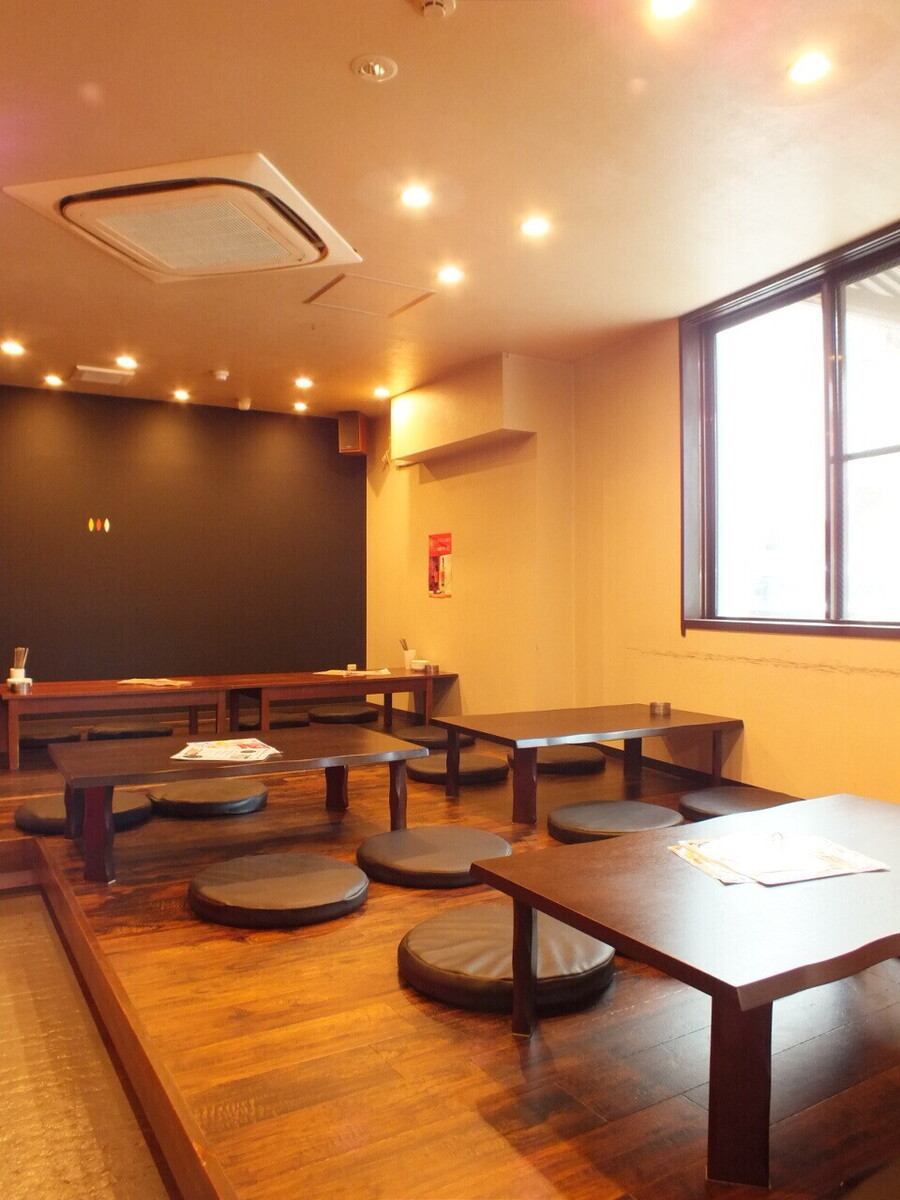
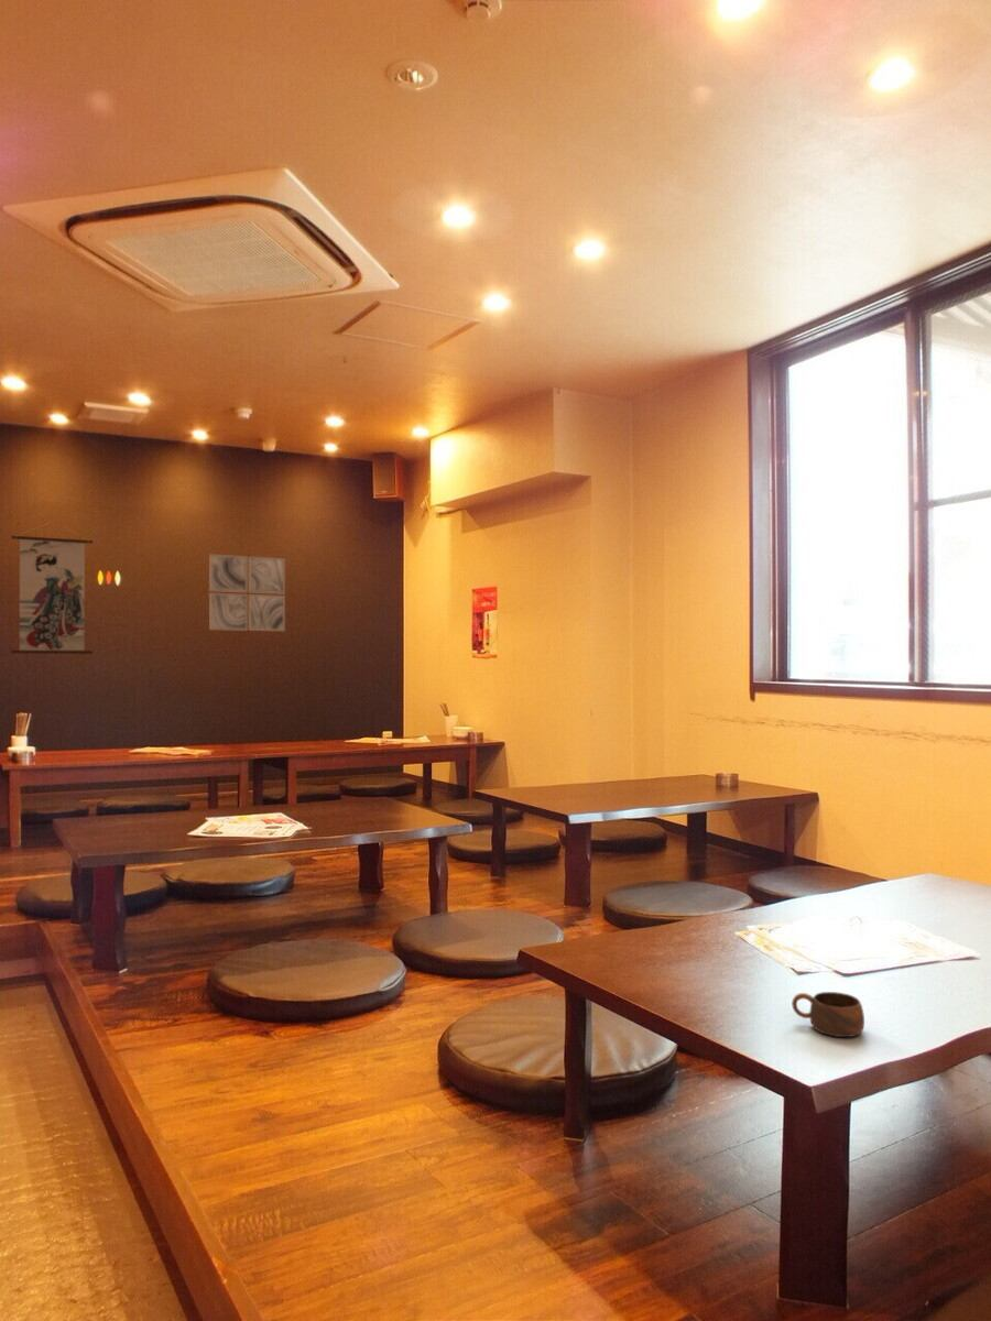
+ wall scroll (52, 587)
+ wall art (247, 594)
+ cup (828, 1011)
